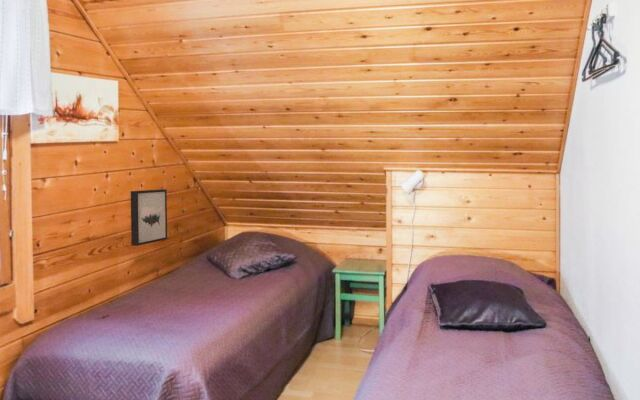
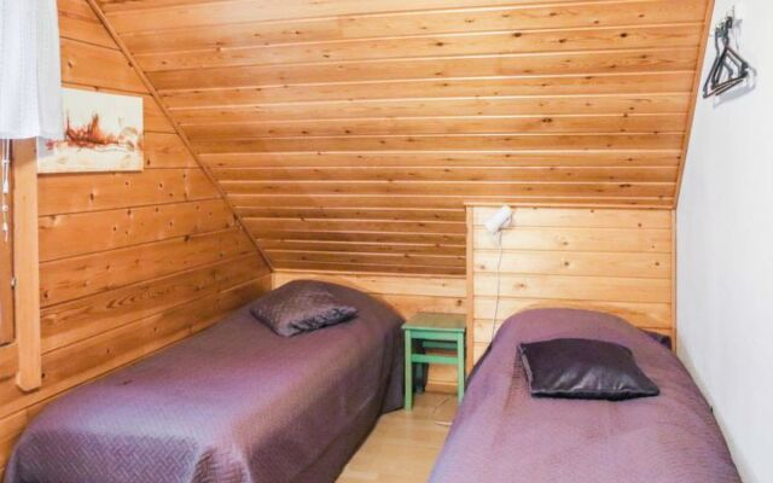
- wall art (149, 216)
